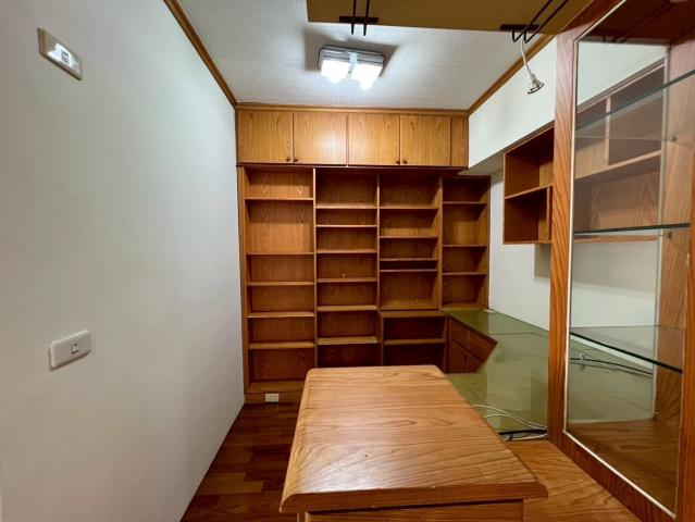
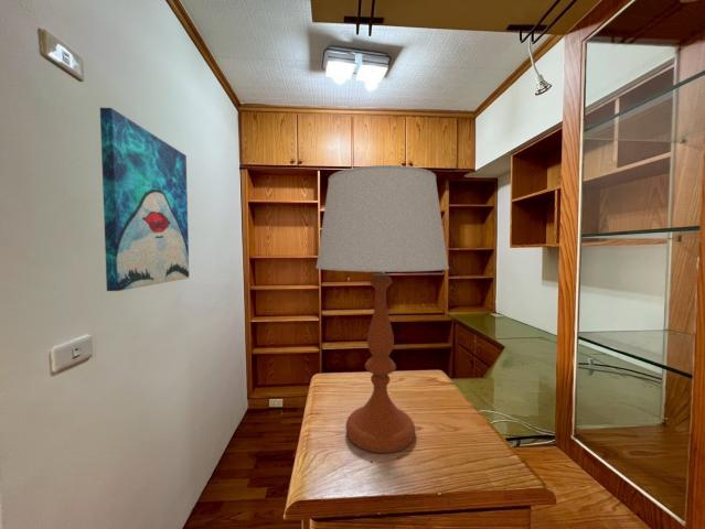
+ wall art (153, 210)
+ table lamp (381, 307)
